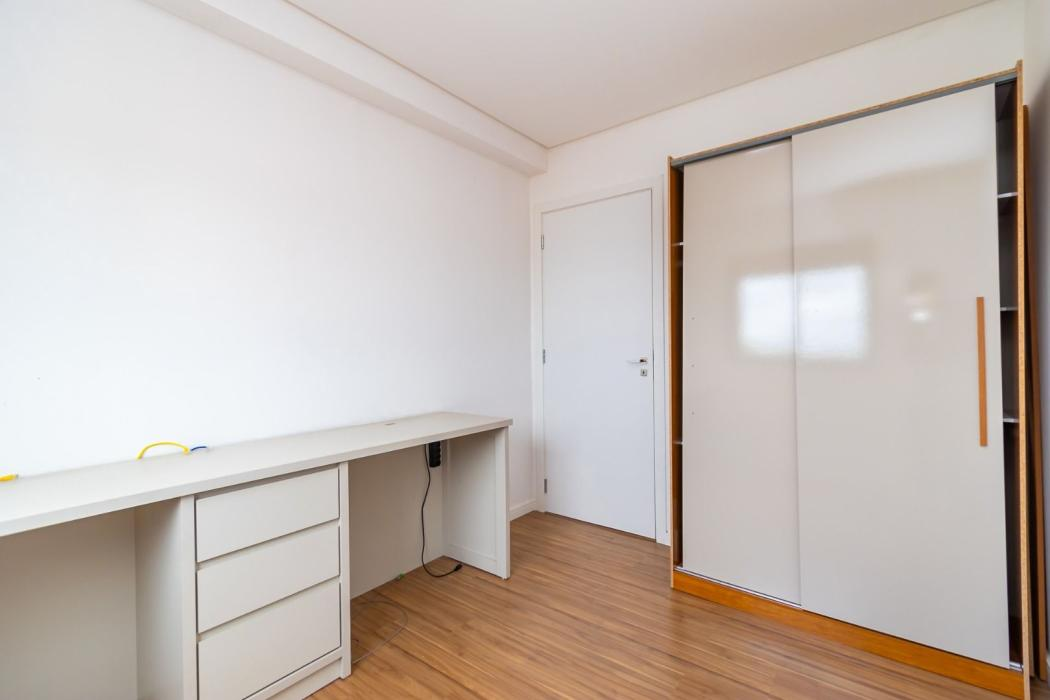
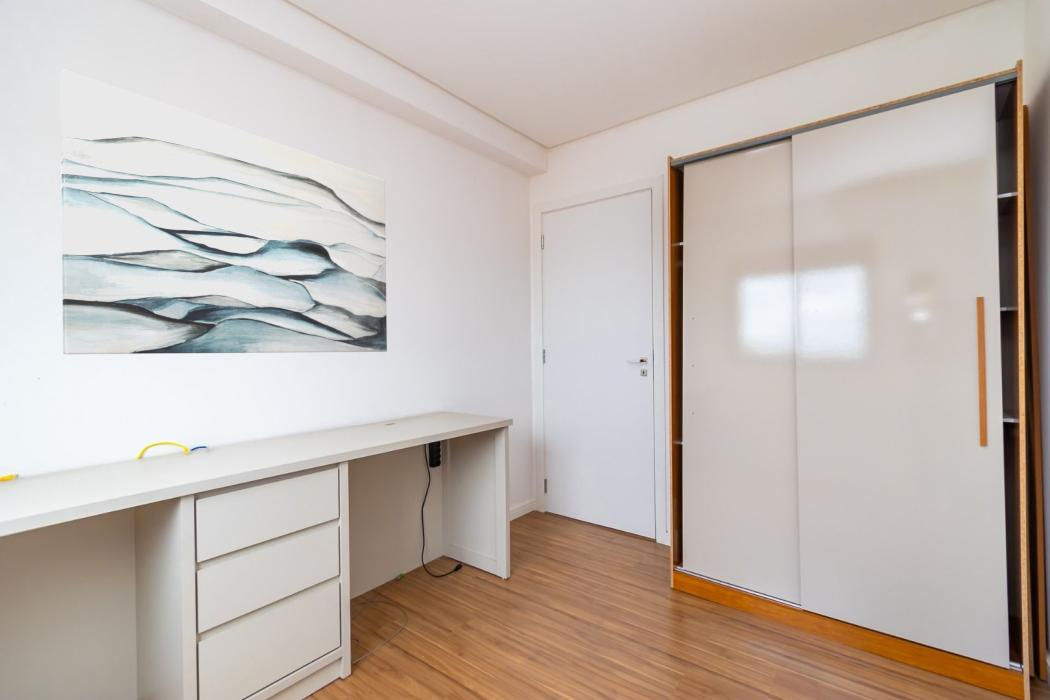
+ wall art (263, 245)
